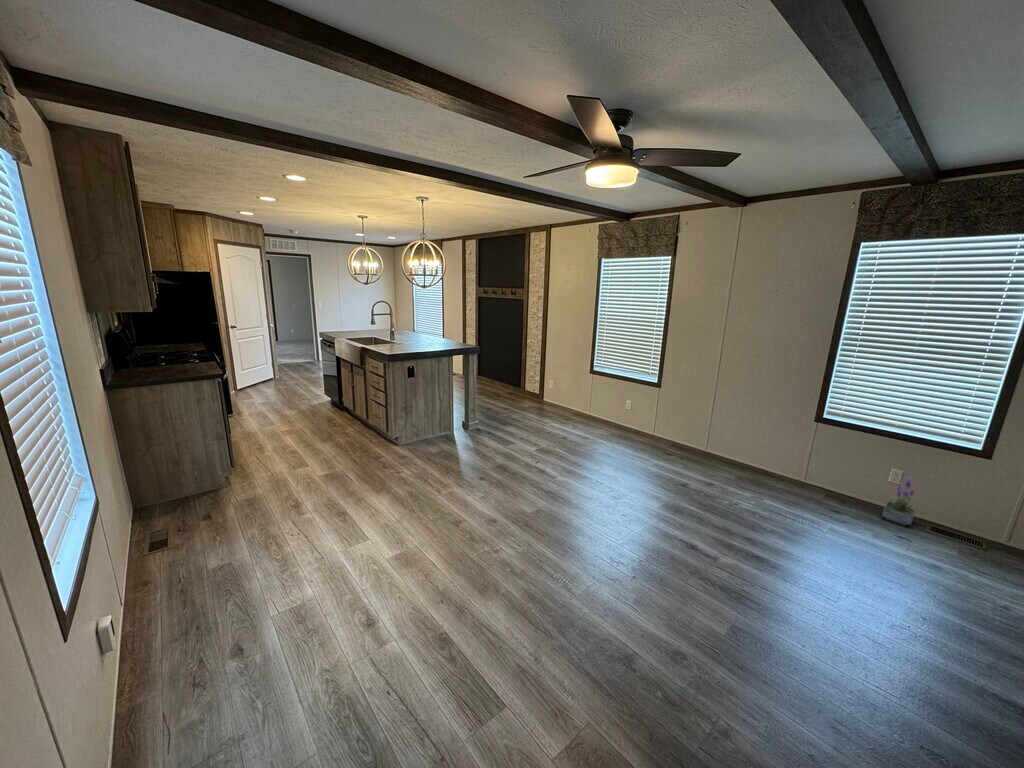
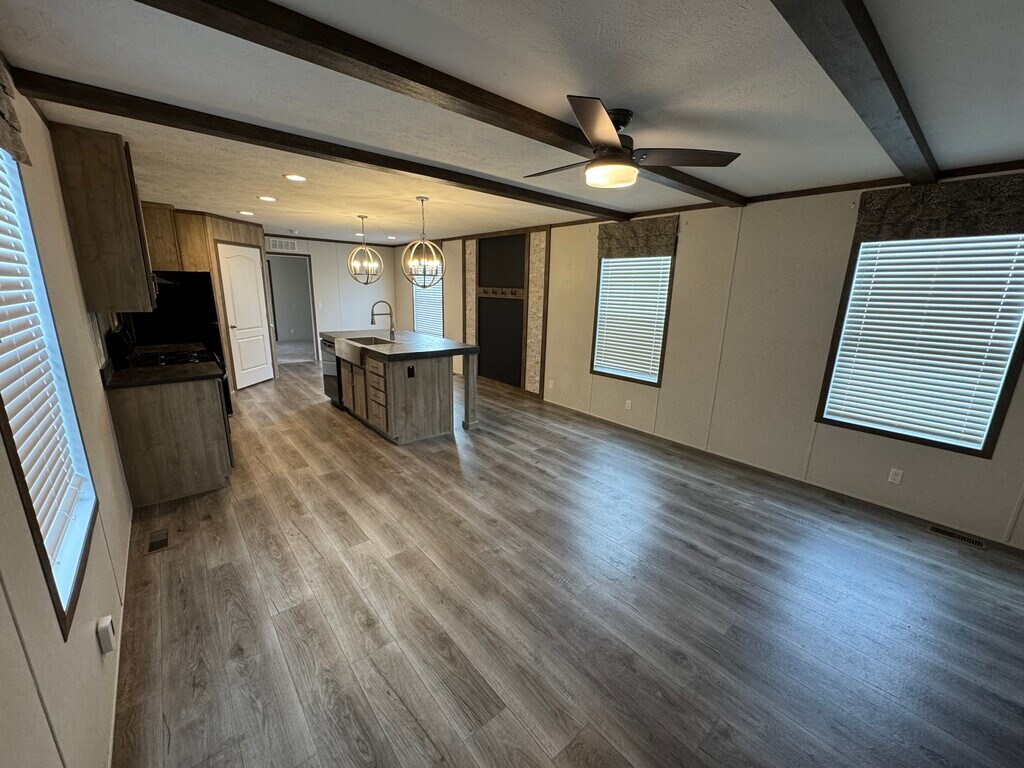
- potted plant (902, 498)
